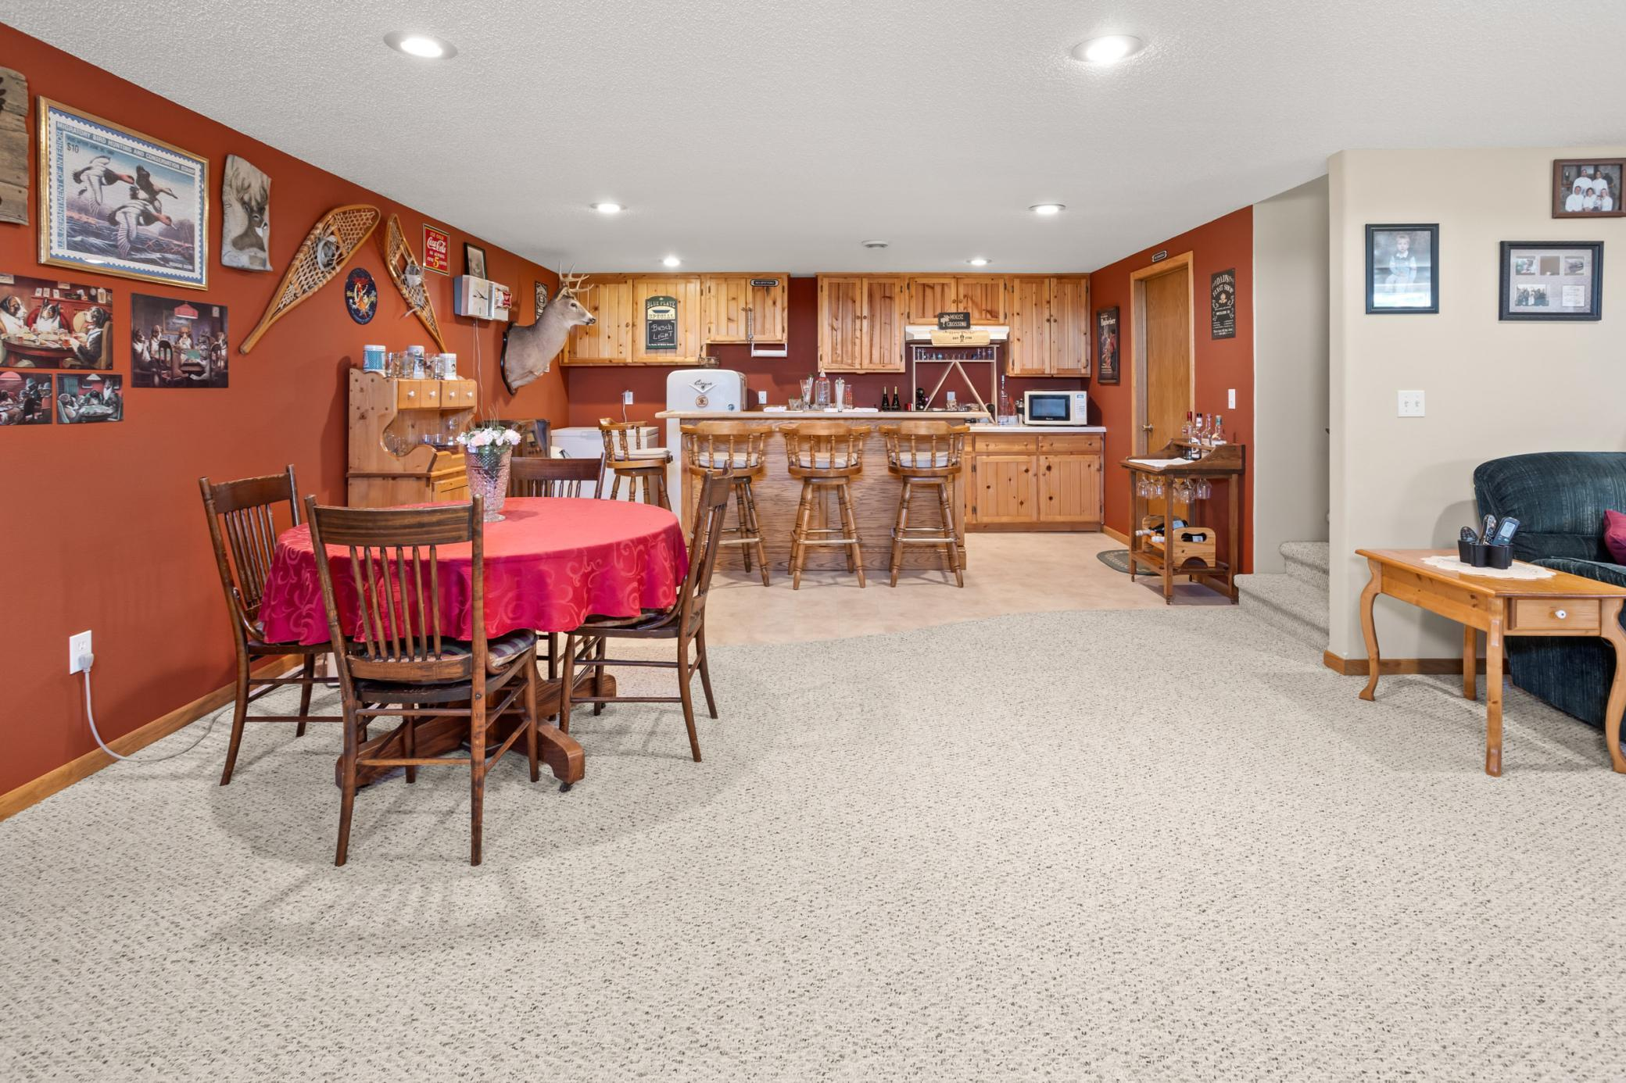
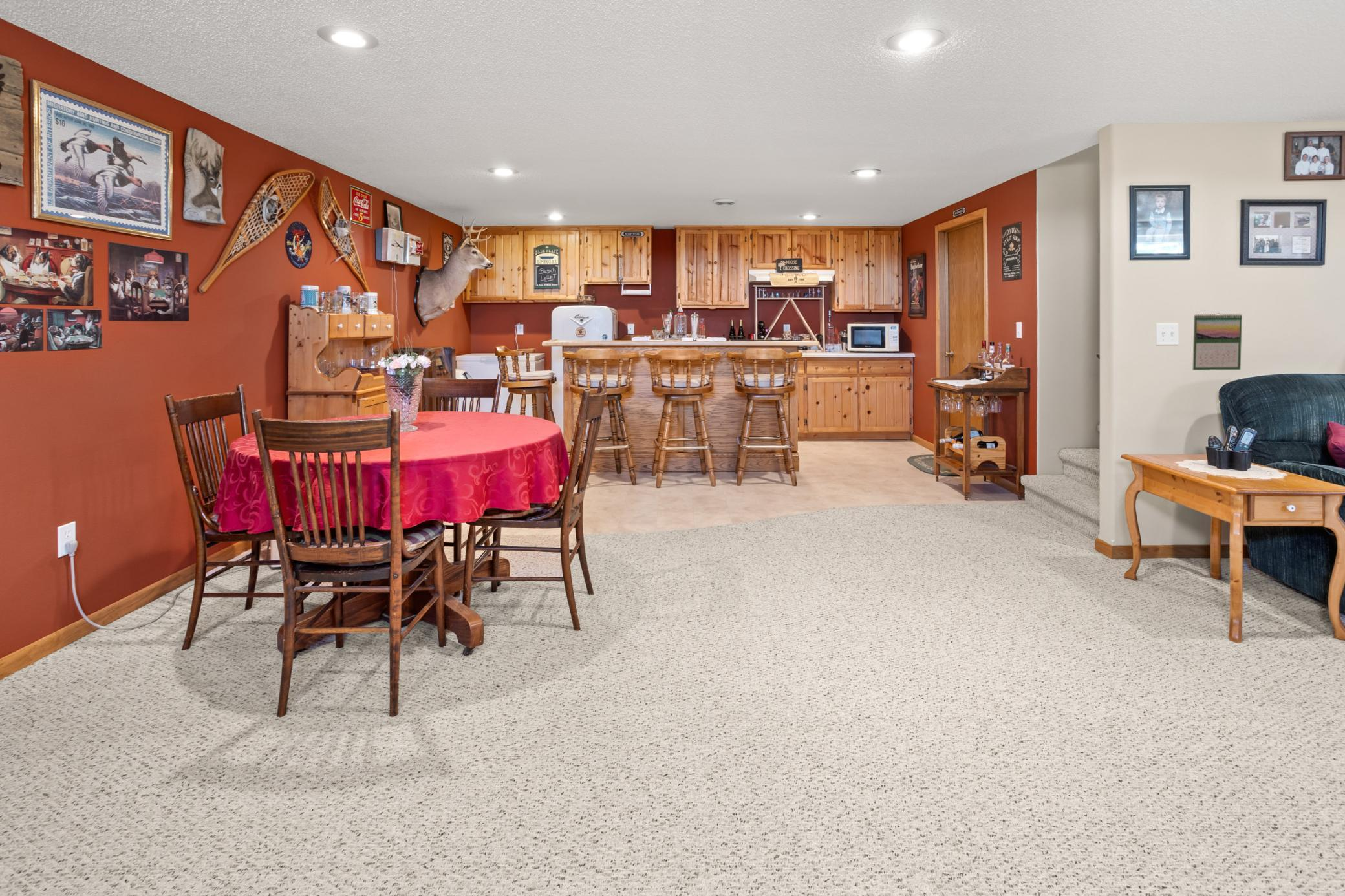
+ calendar (1217, 341)
